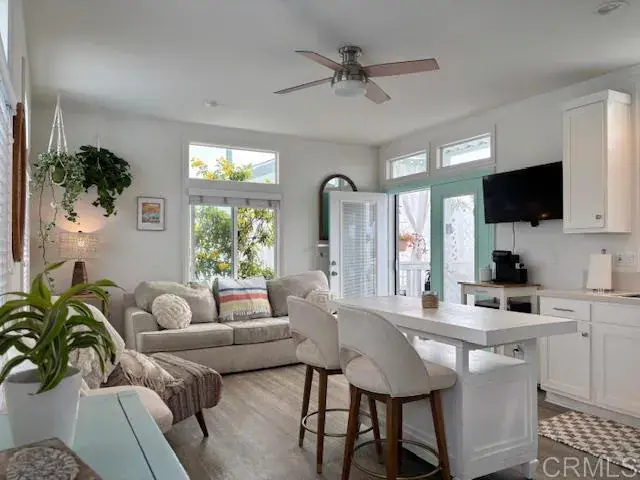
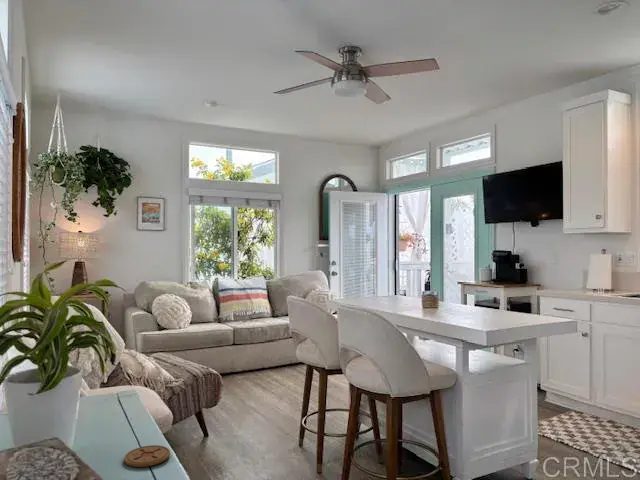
+ coaster (147, 455)
